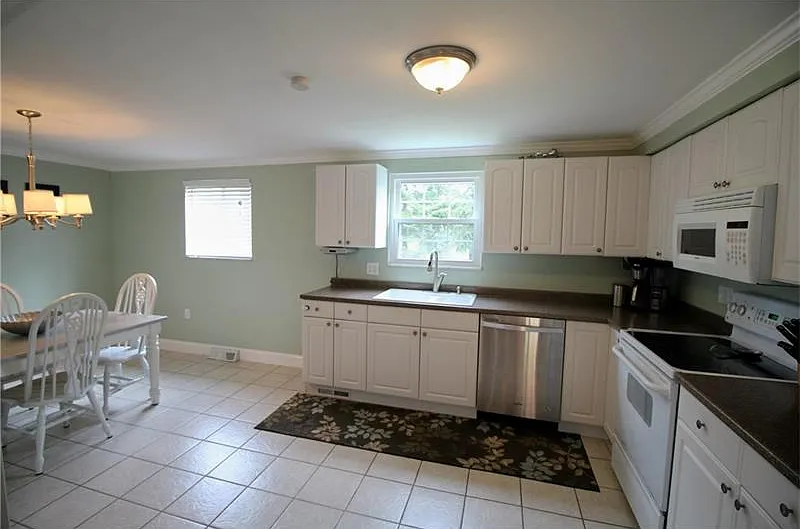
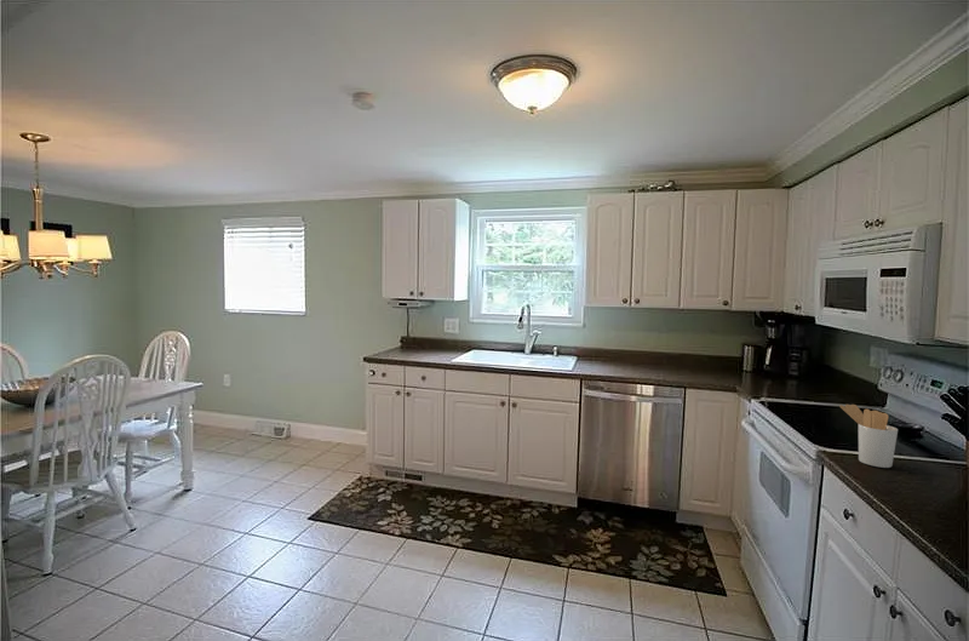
+ utensil holder (867, 433)
